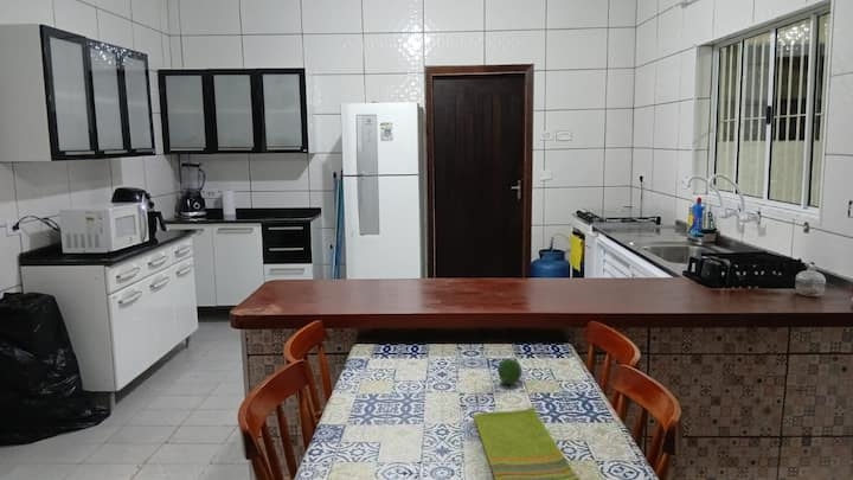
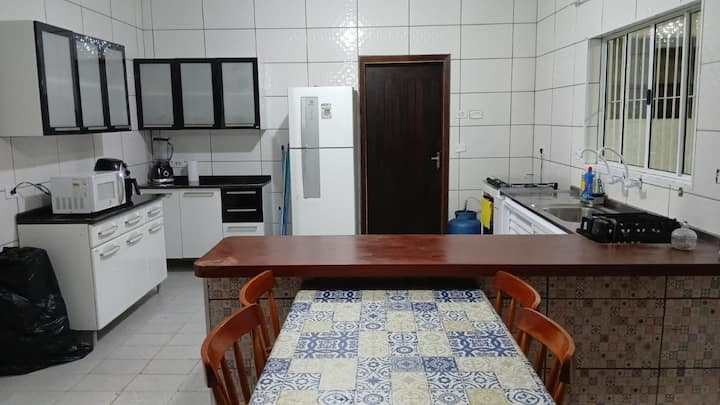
- dish towel (520, 444)
- fruit (509, 371)
